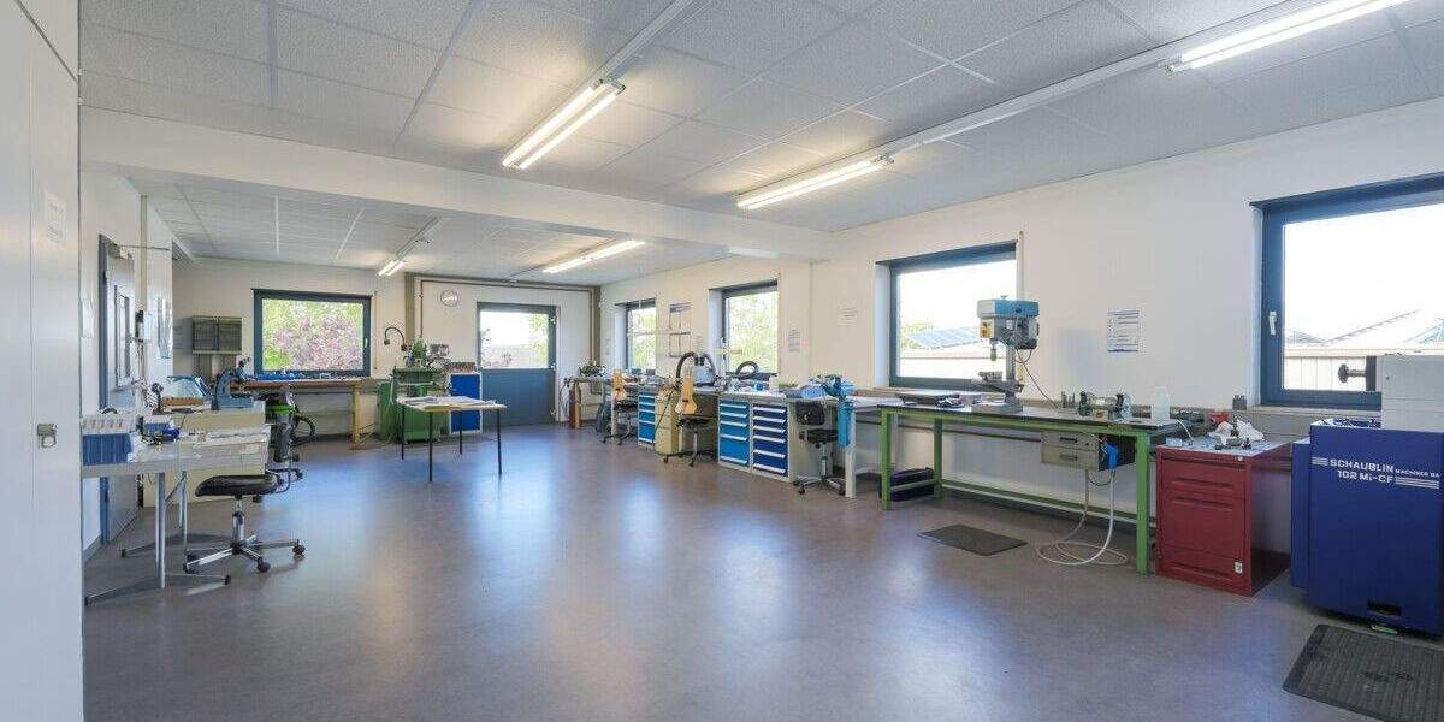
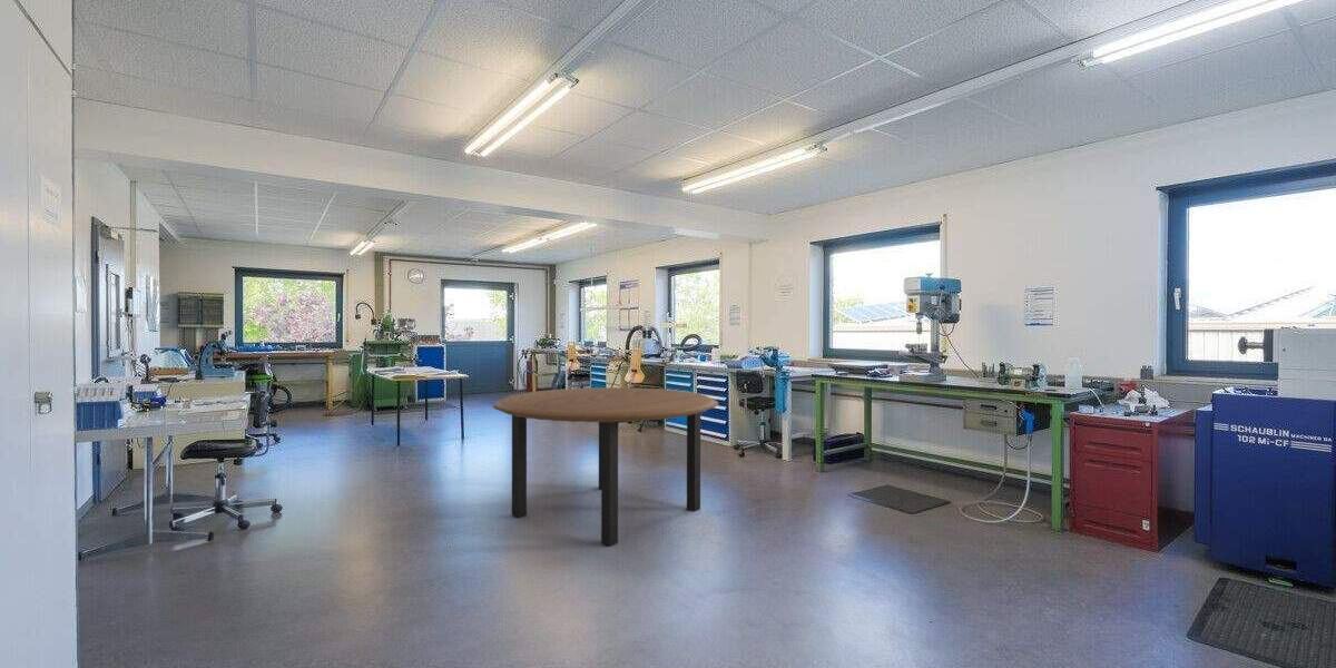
+ dining table (607, 453)
